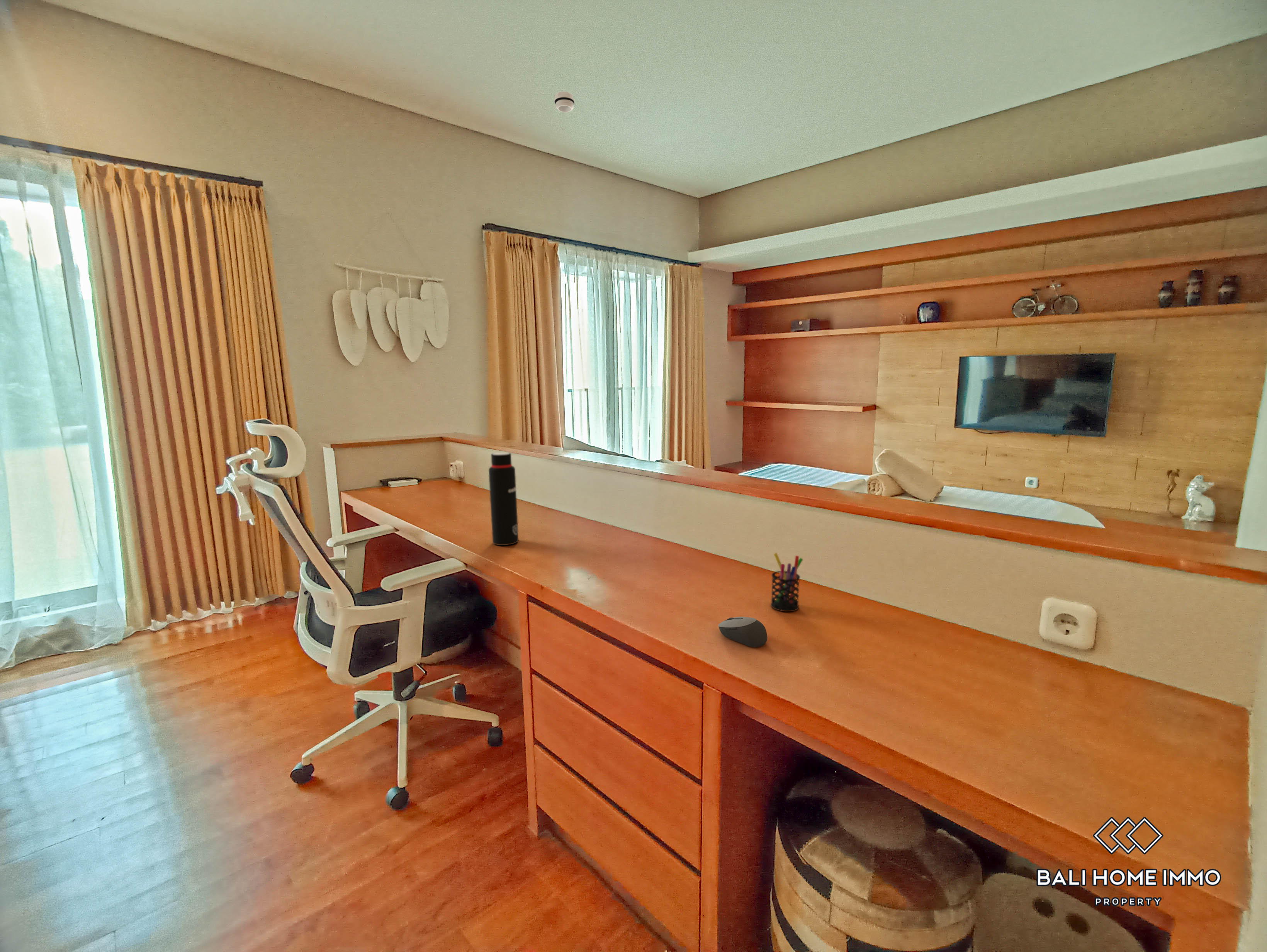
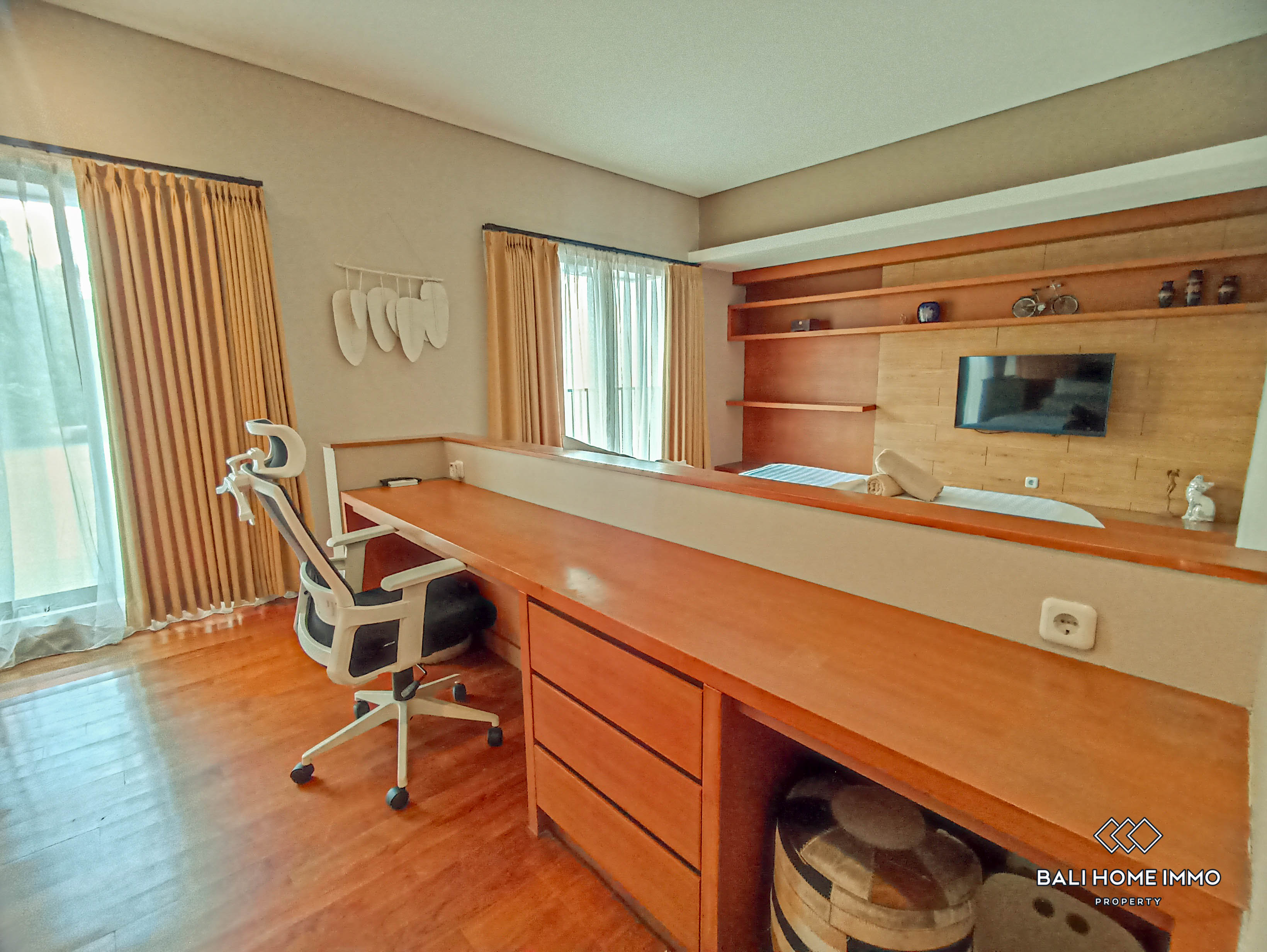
- pen holder (789, 579)
- water bottle (505, 498)
- smoke detector (564, 102)
- computer mouse (742, 627)
